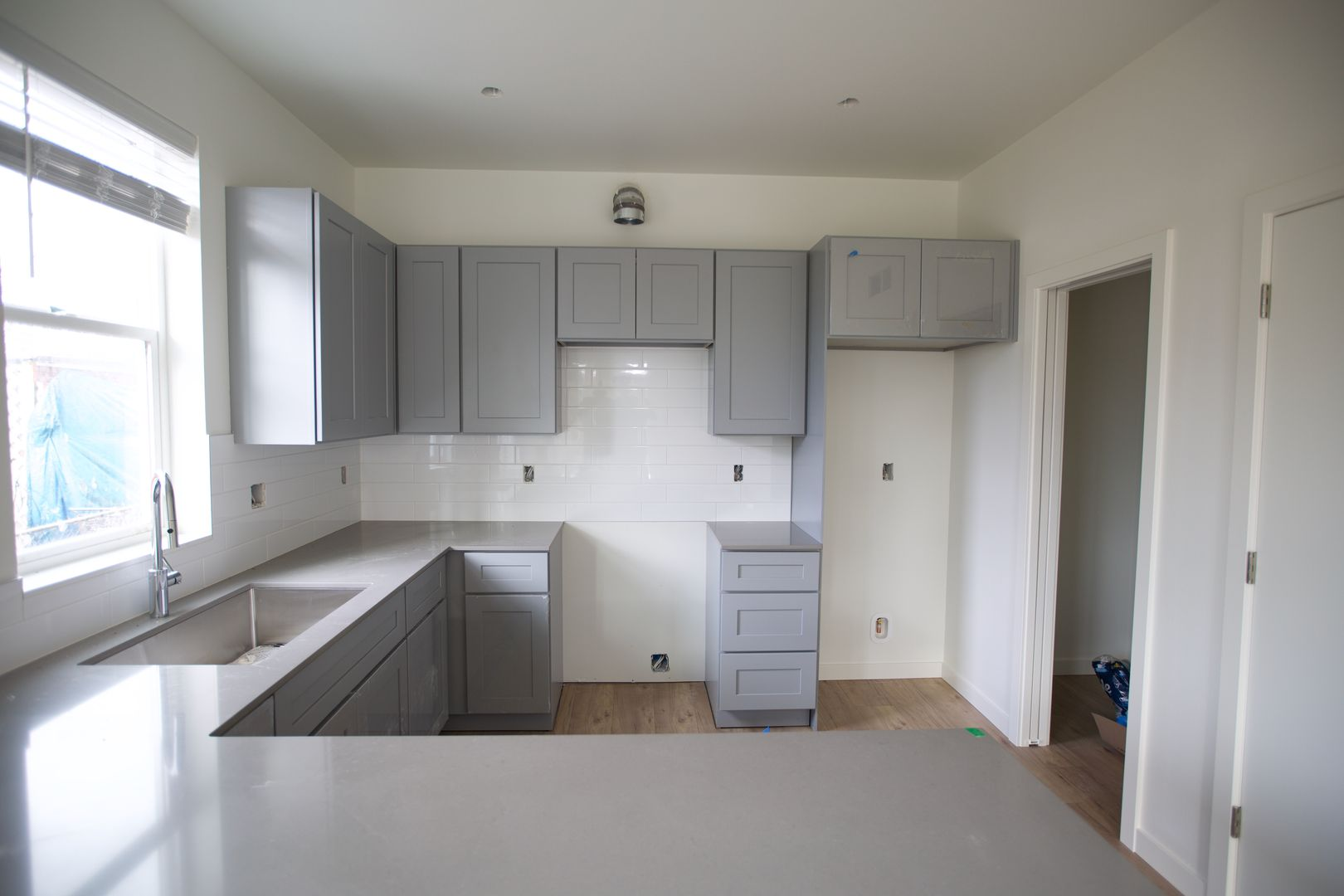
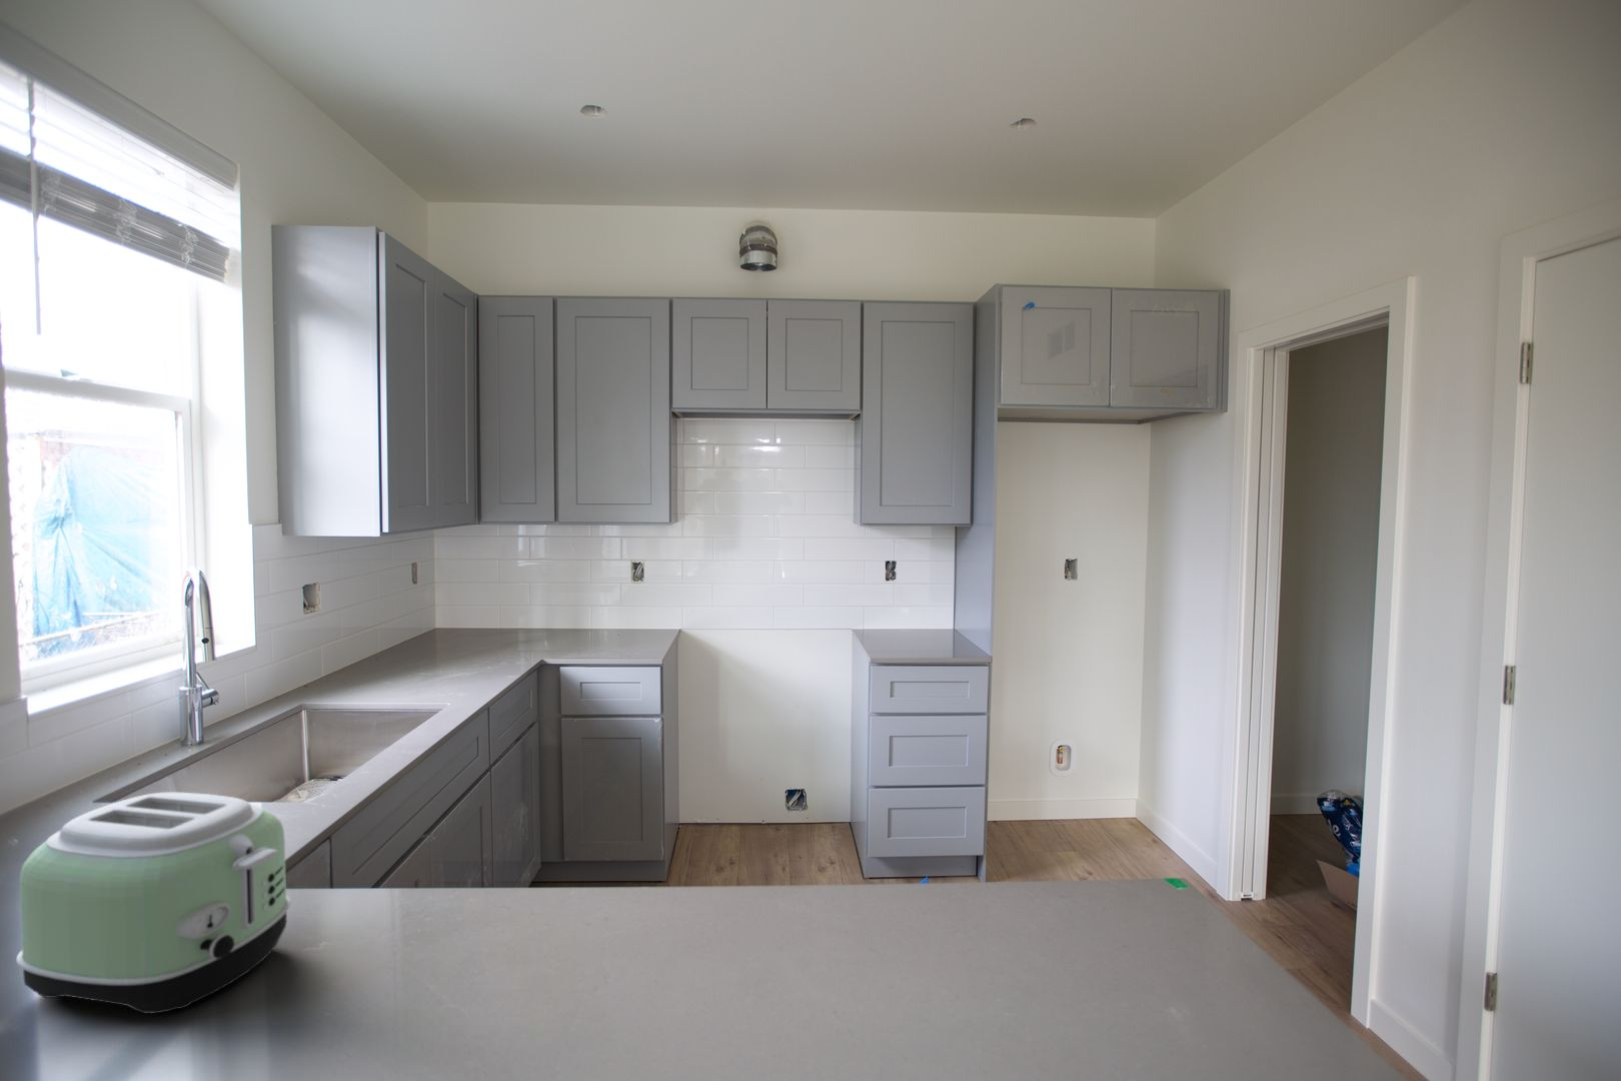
+ toaster (169, 892)
